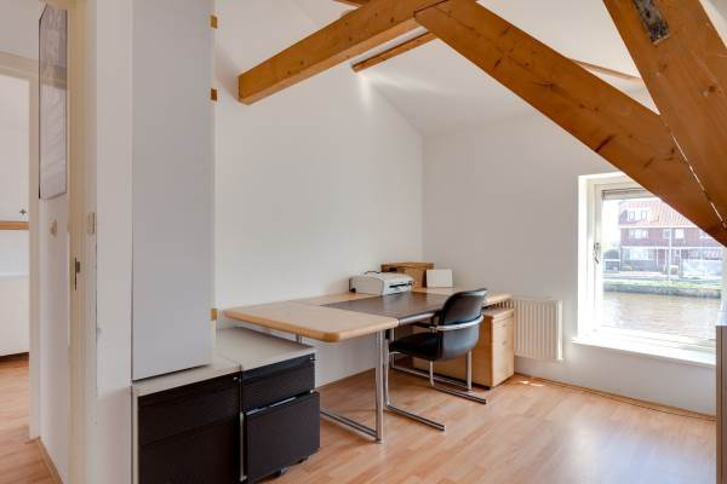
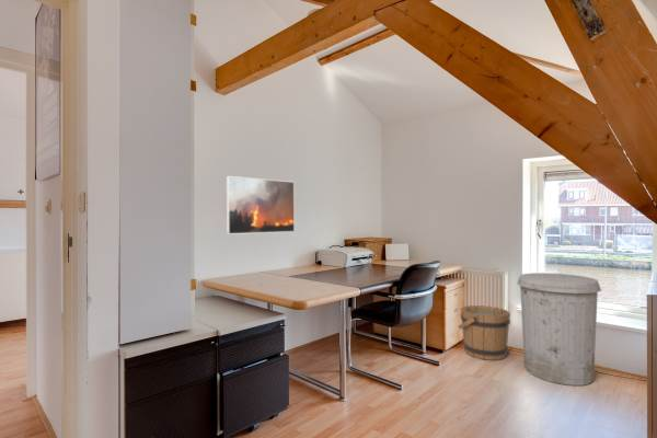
+ trash can (557, 323)
+ bucket (483, 331)
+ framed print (263, 206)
